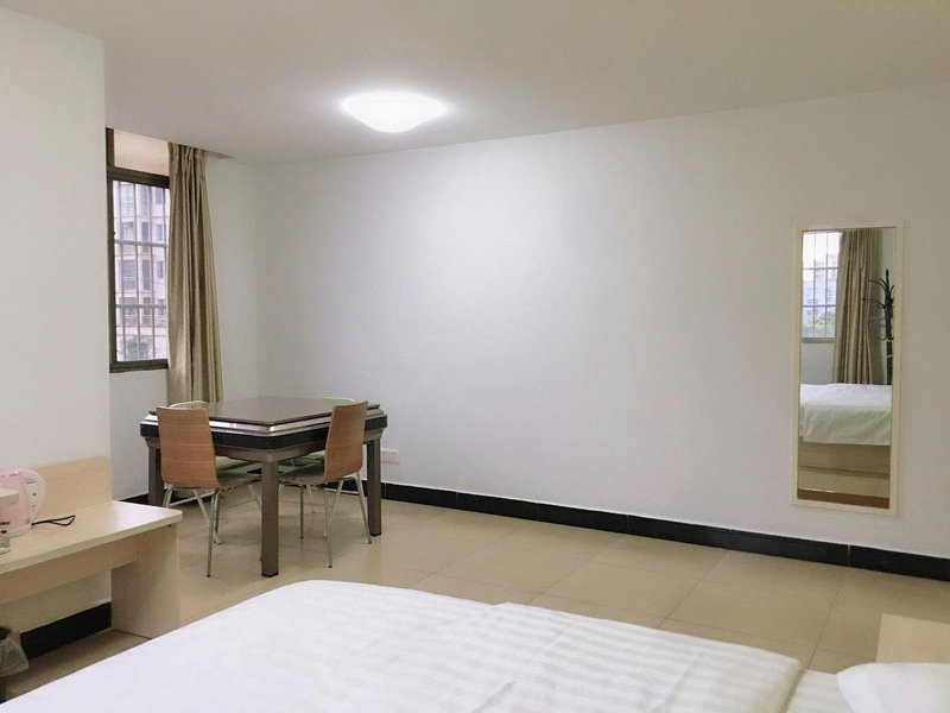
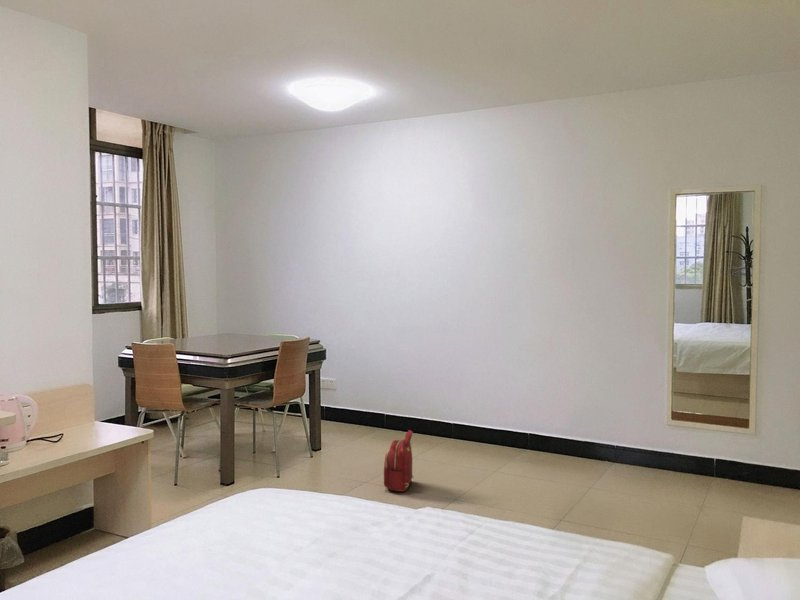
+ backpack (399, 458)
